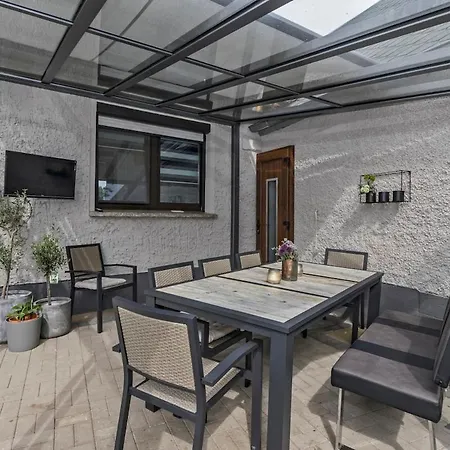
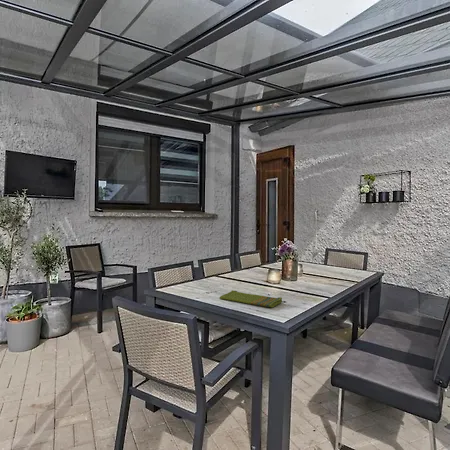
+ dish towel (250, 298)
